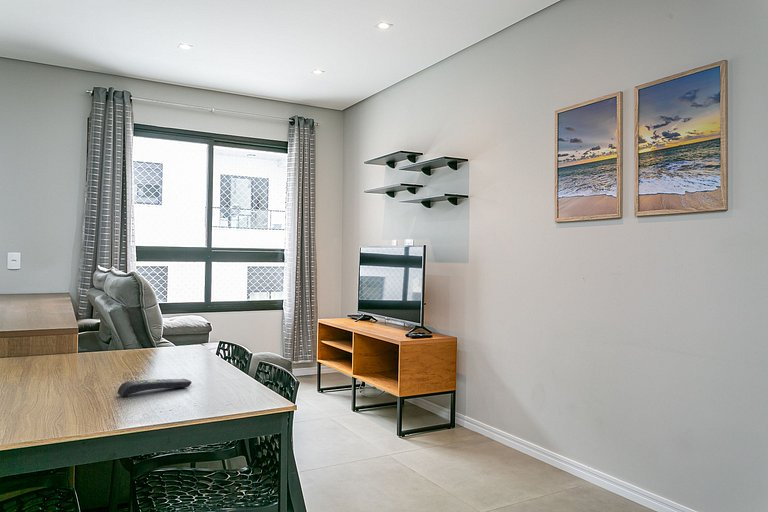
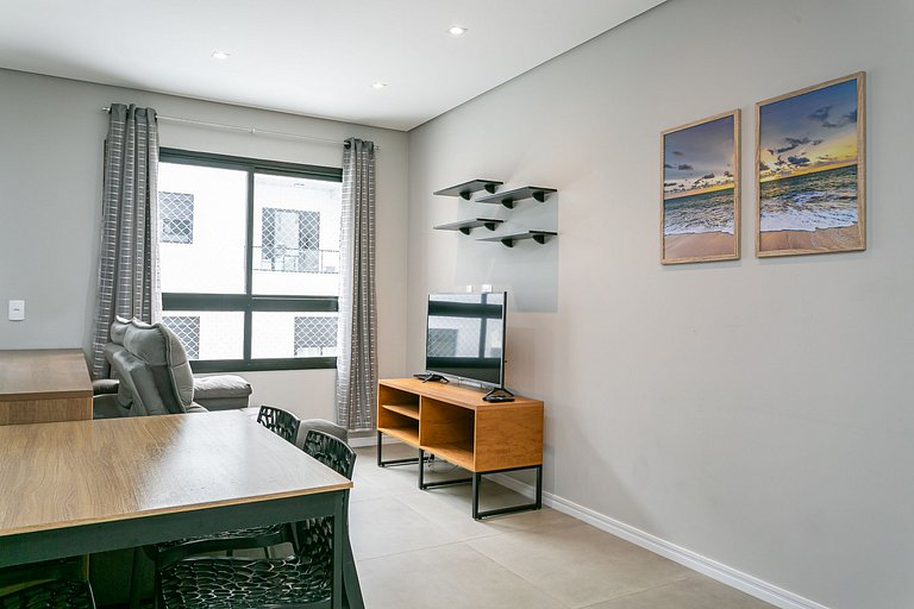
- remote control (155, 385)
